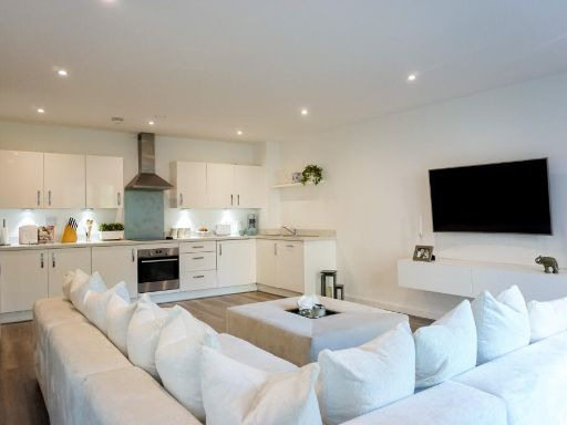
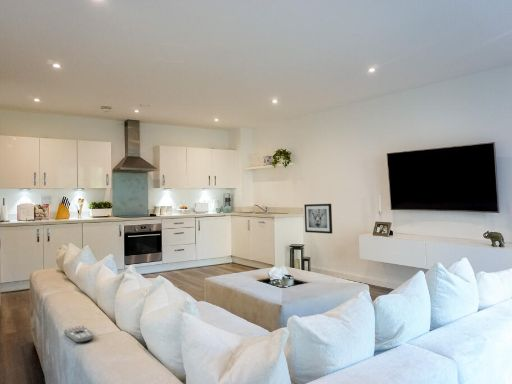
+ wall art (317, 218)
+ remote control (79, 334)
